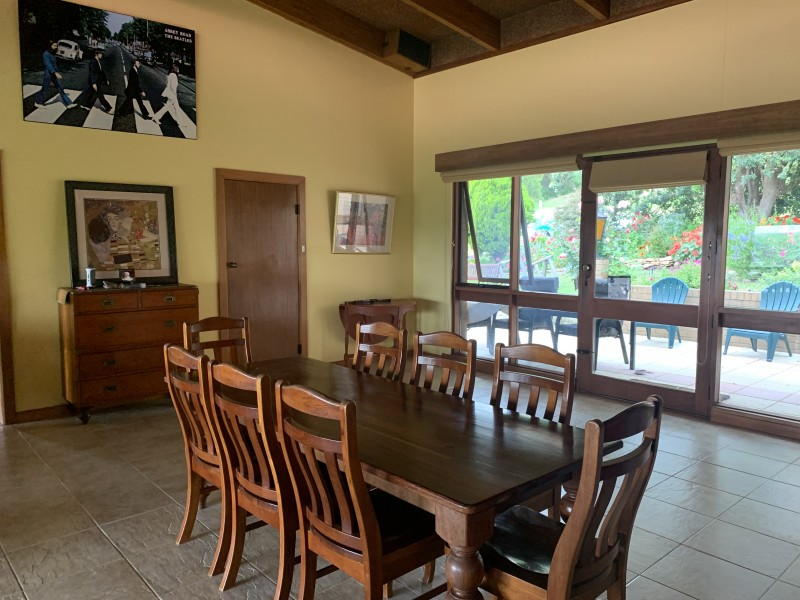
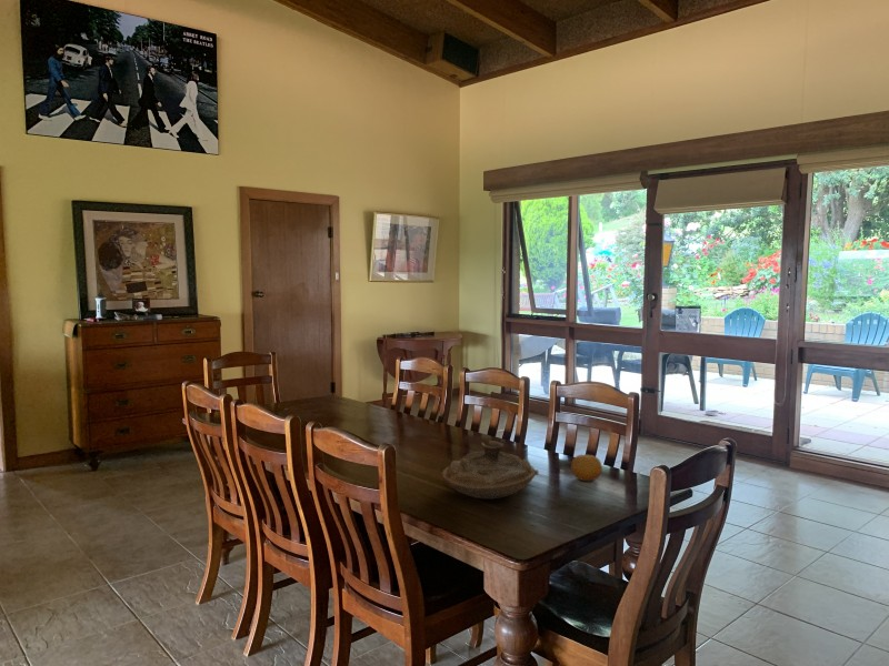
+ decorative bowl (488, 467)
+ fruit (586, 467)
